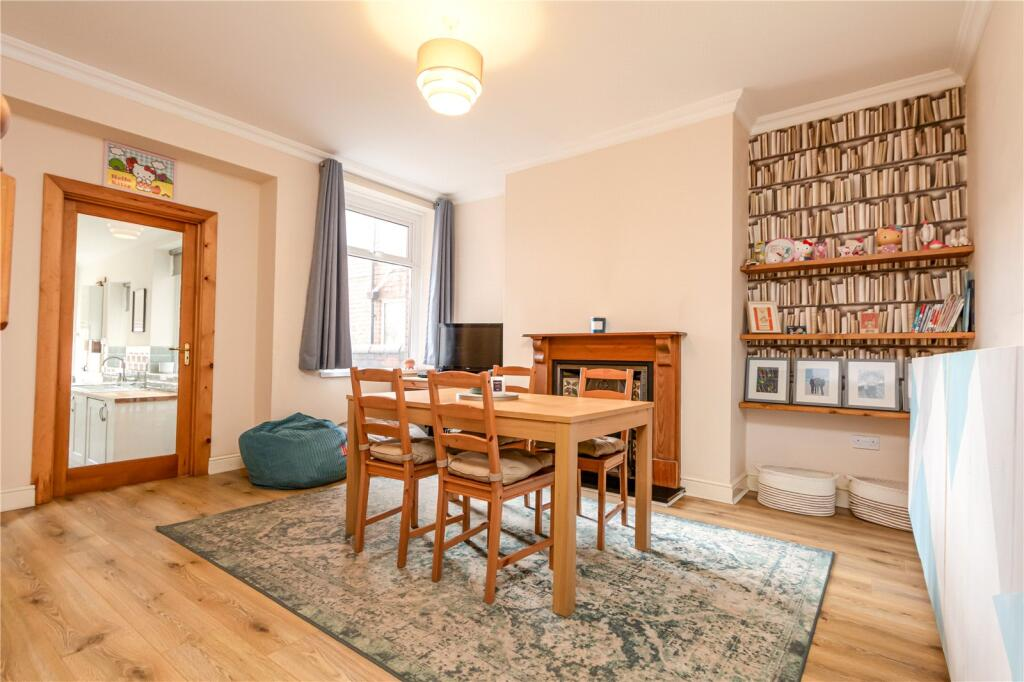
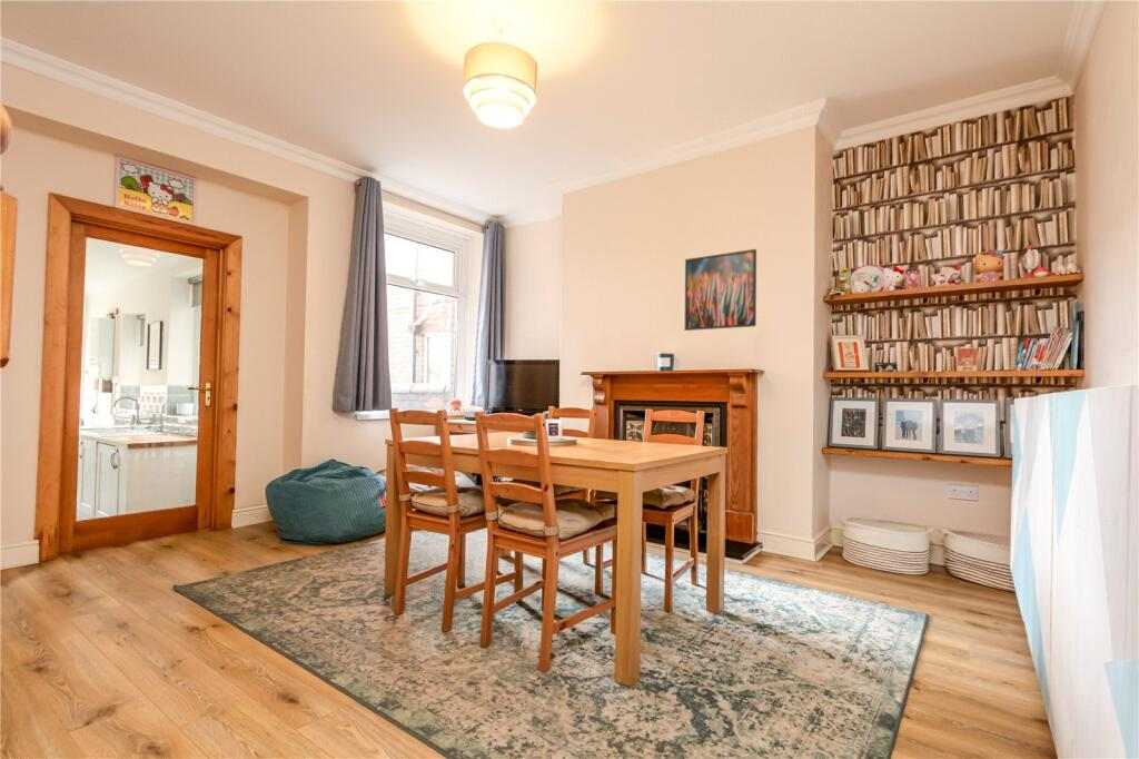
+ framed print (719, 290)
